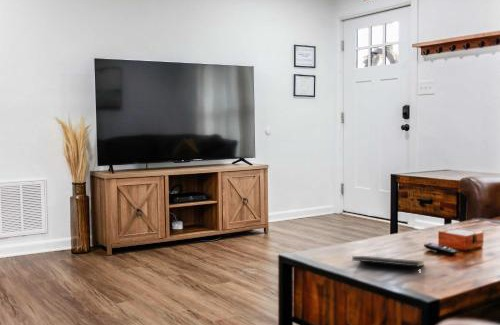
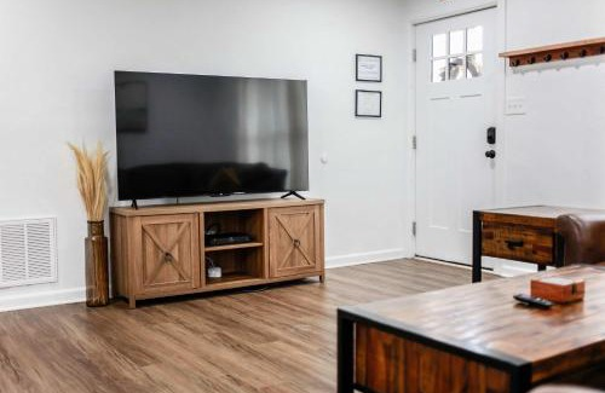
- notepad (388, 260)
